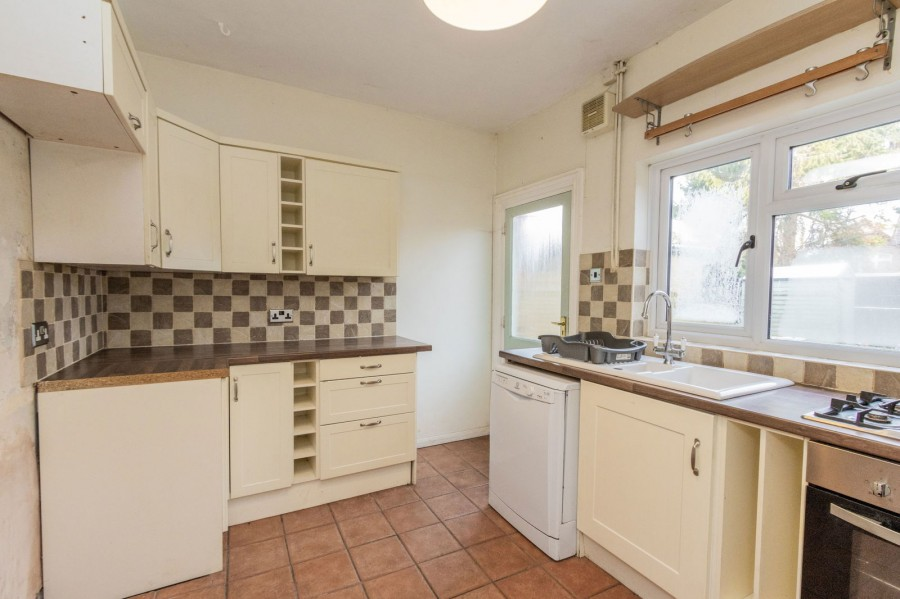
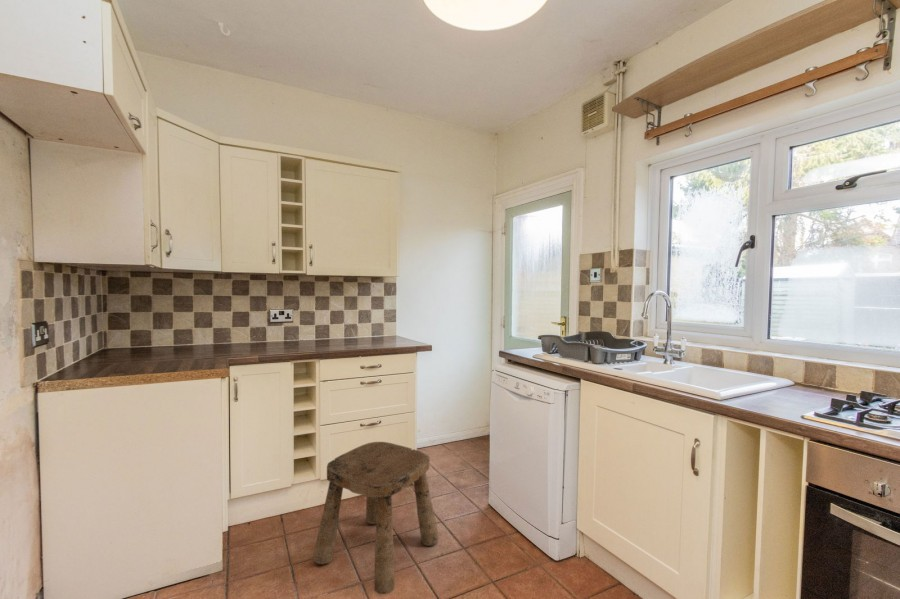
+ stool (378, 505)
